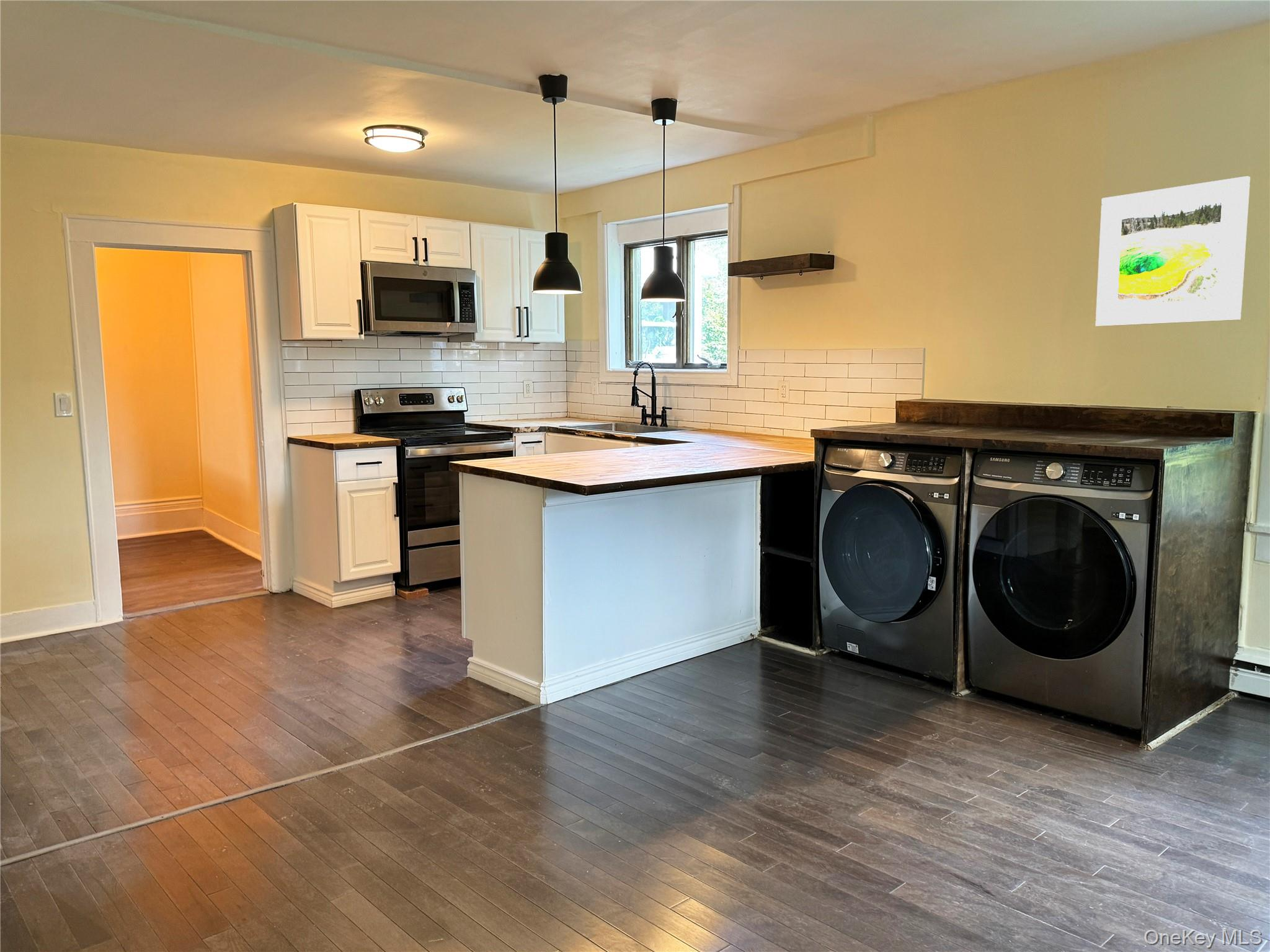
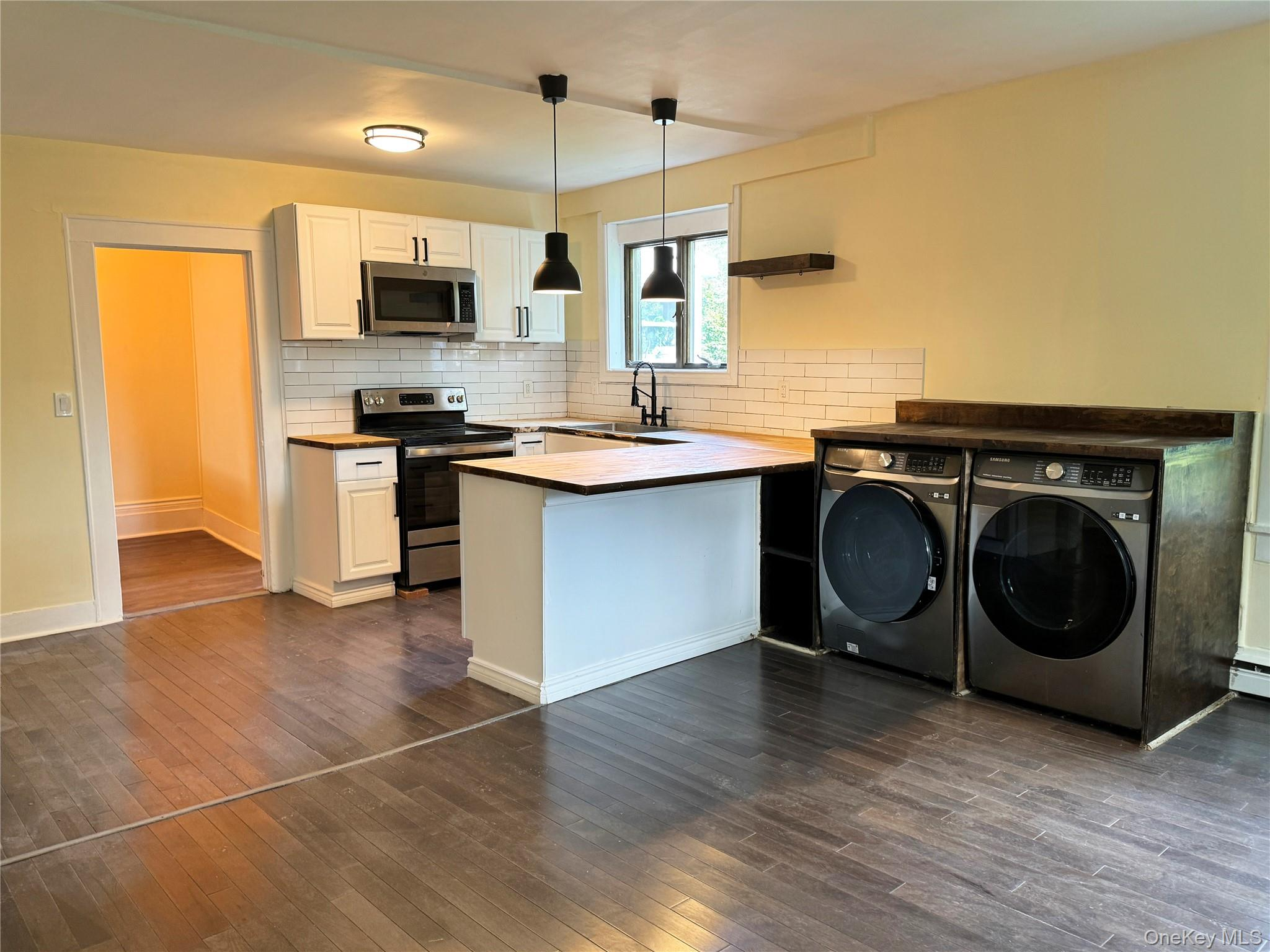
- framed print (1168, 256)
